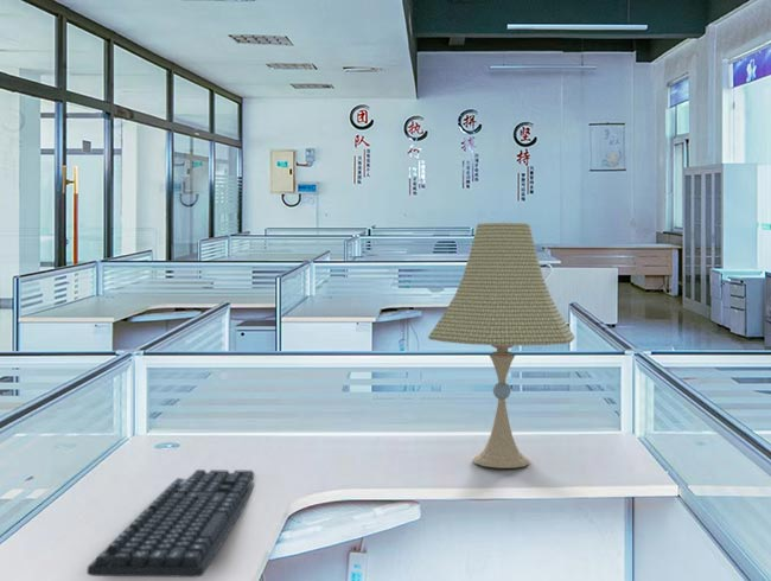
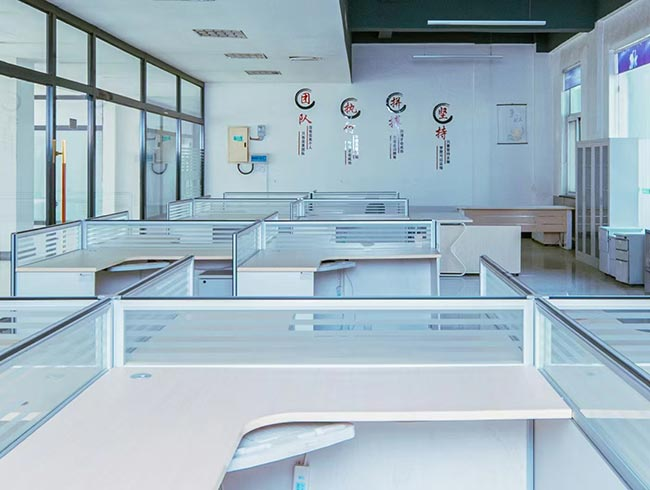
- desk lamp (502, 343)
- keyboard (189, 513)
